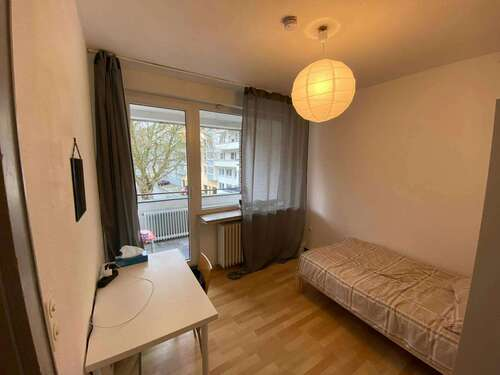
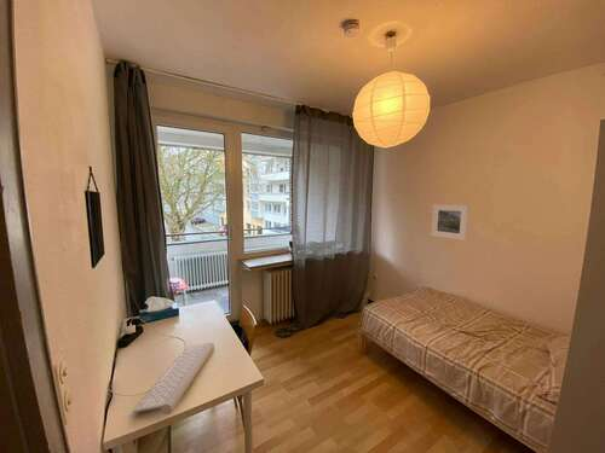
+ keyboard (180, 371)
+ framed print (449, 221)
